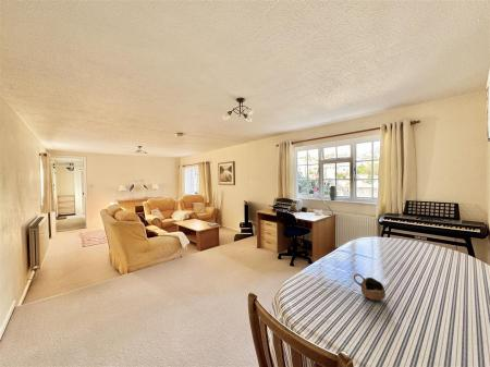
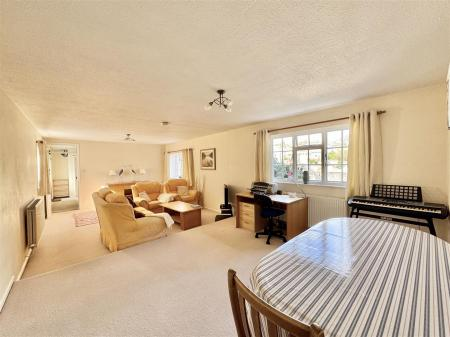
- cup (369, 285)
